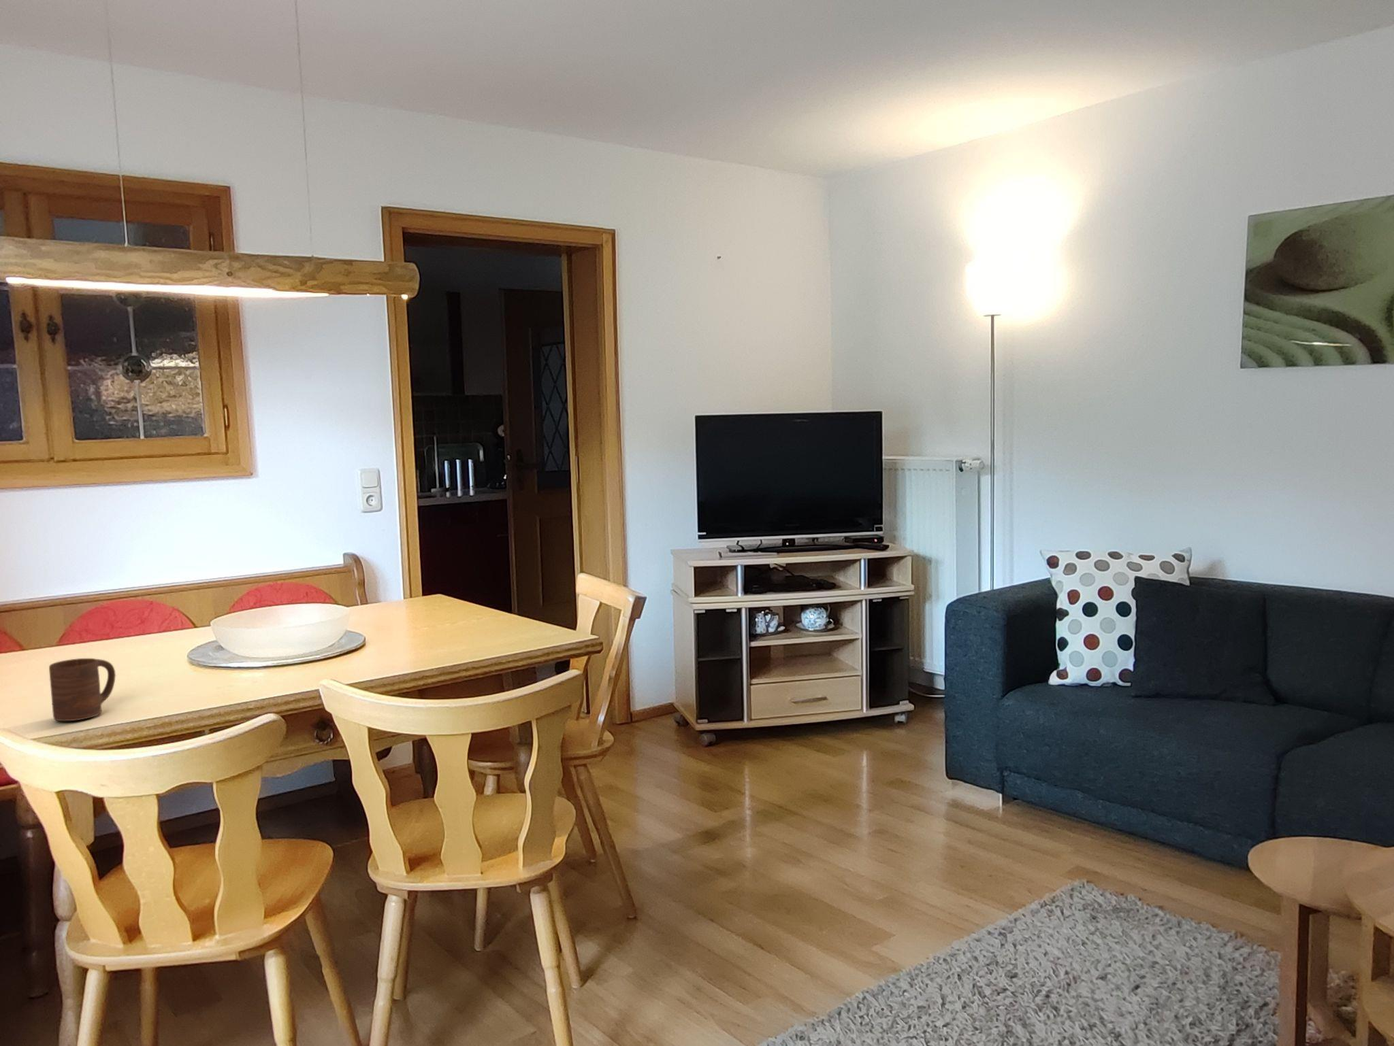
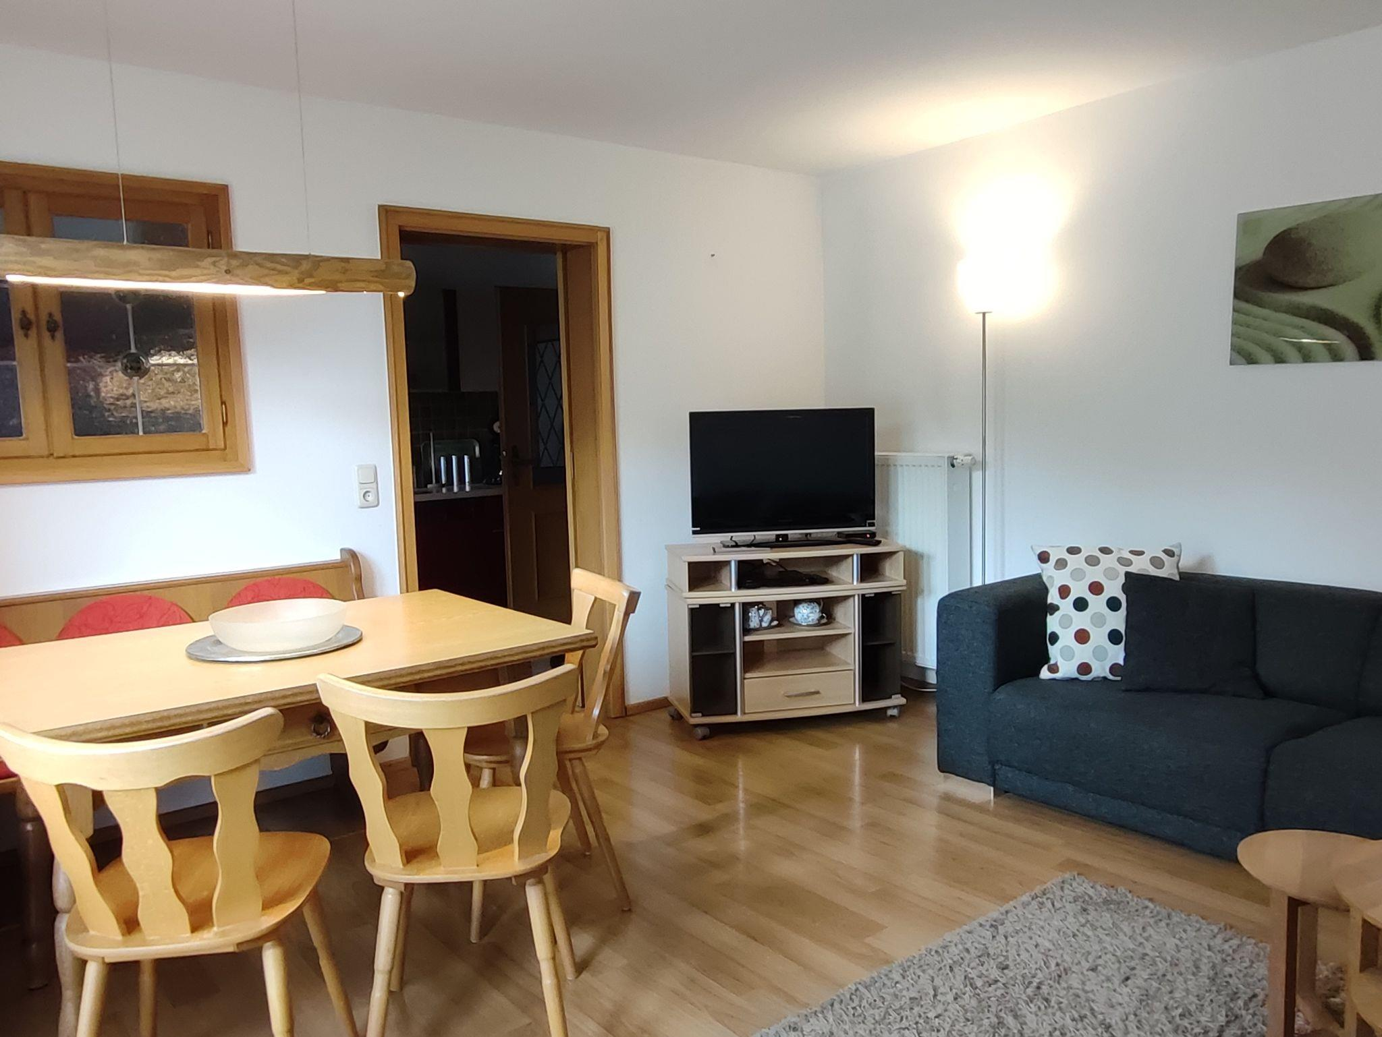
- cup (81, 688)
